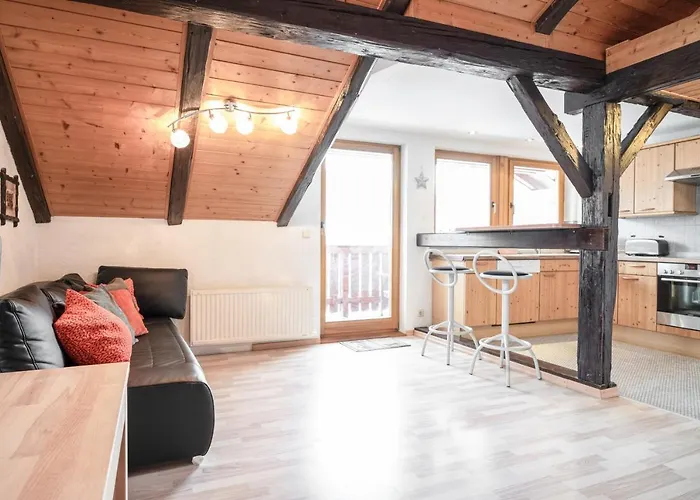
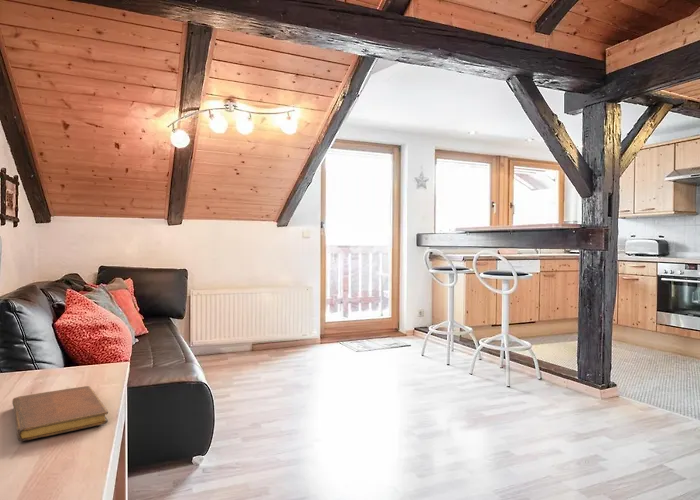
+ notebook (58, 409)
